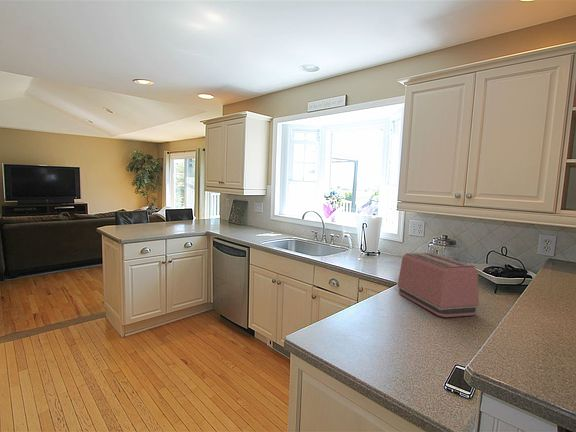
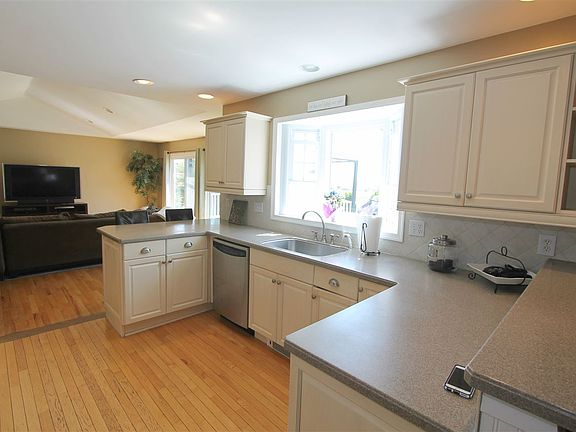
- toaster (434, 280)
